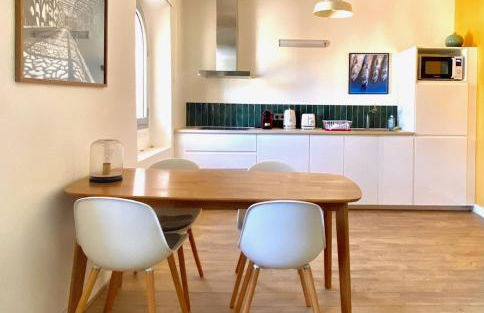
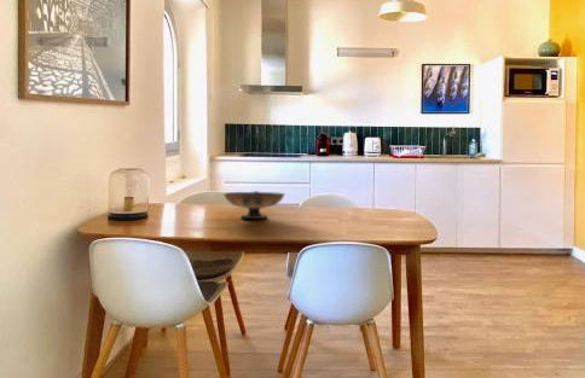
+ decorative bowl (254, 204)
